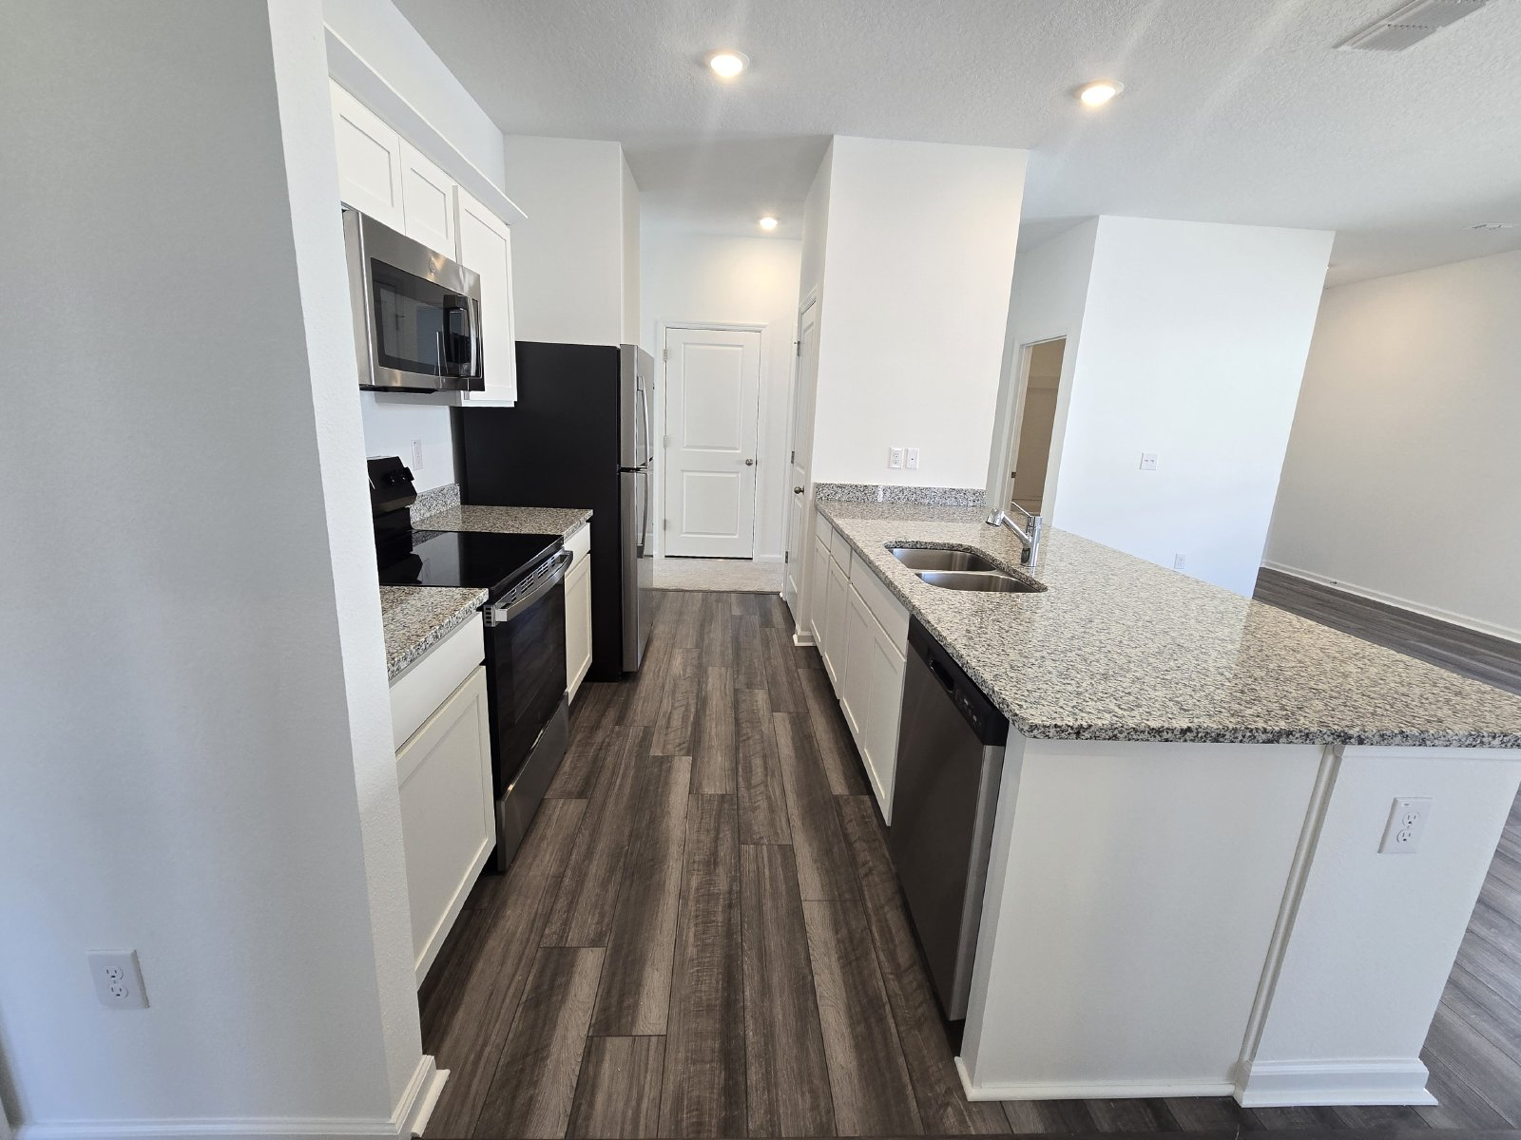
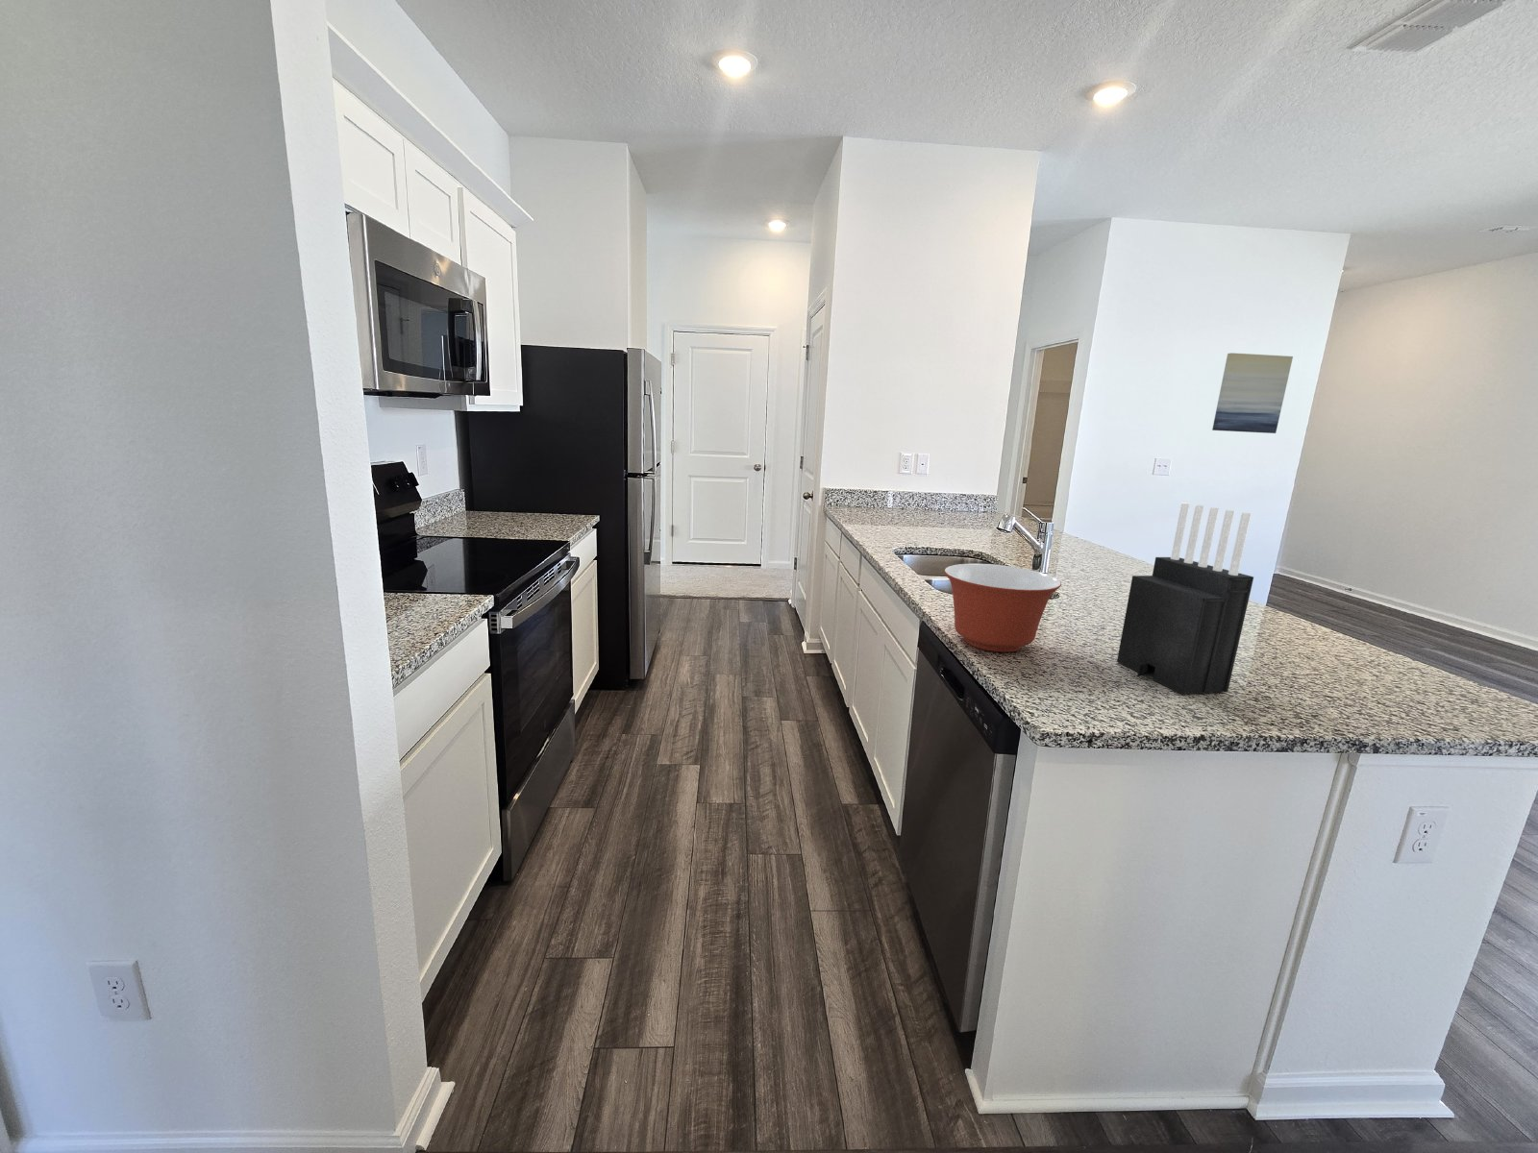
+ wall art (1251, 392)
+ knife block (1181, 593)
+ mixing bowl (997, 609)
